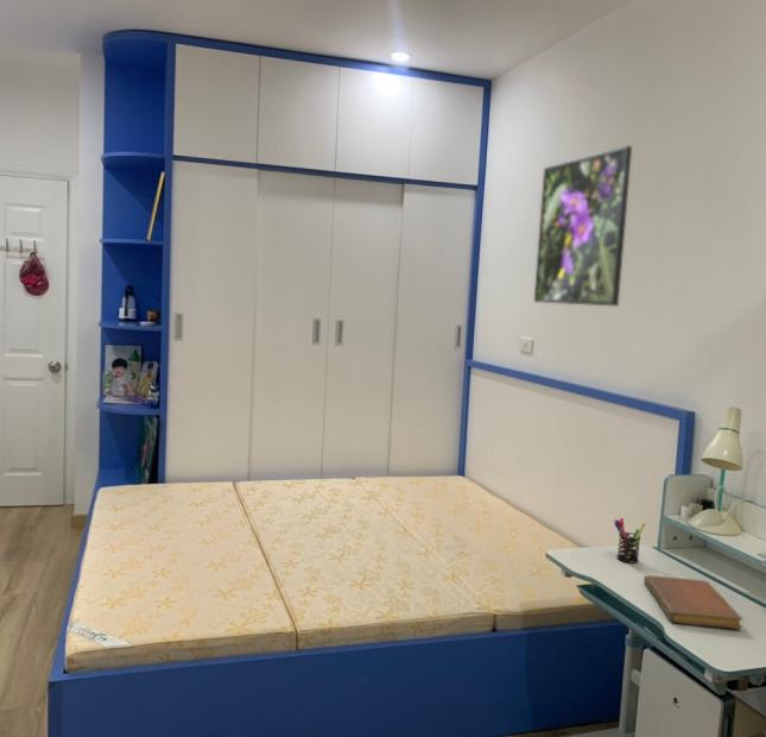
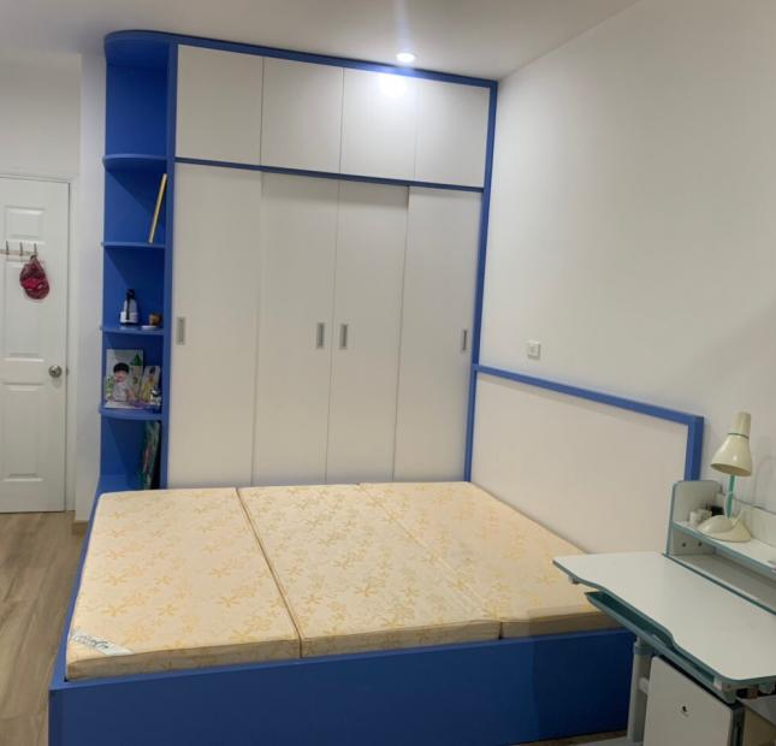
- pen holder (629, 538)
- notebook (689, 599)
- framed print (577, 231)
